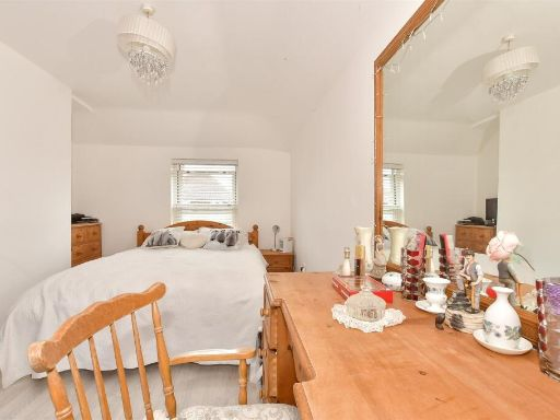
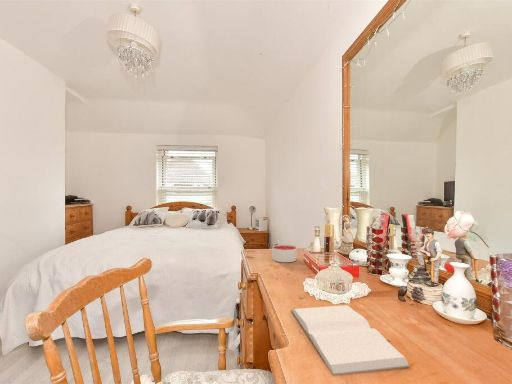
+ candle (284, 252)
+ book (339, 329)
